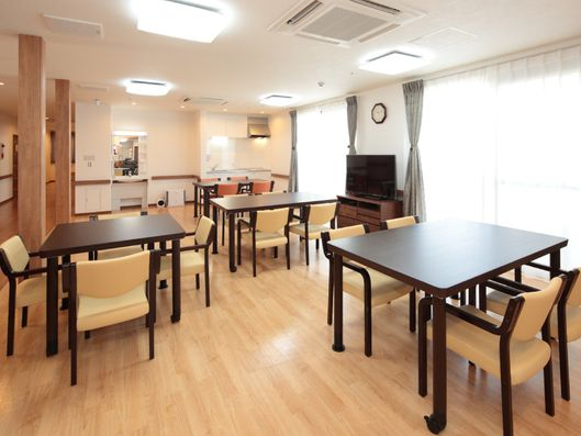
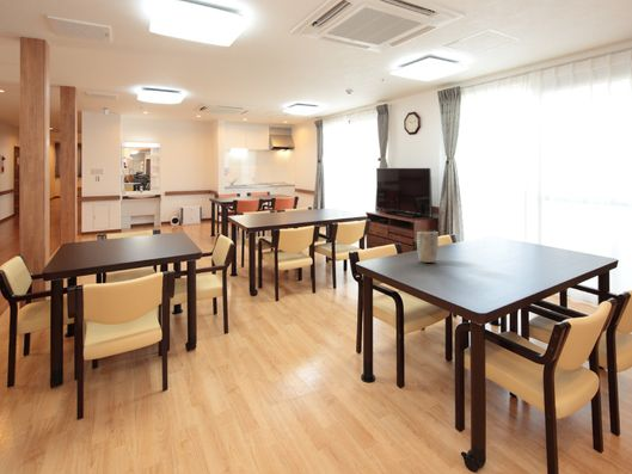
+ plant pot (427, 246)
